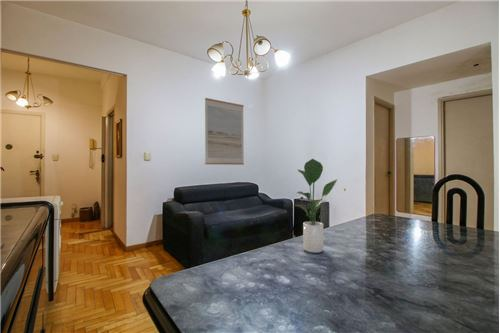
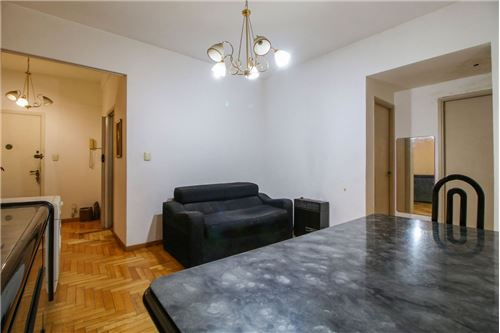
- wall art (225, 133)
- potted plant (315, 204)
